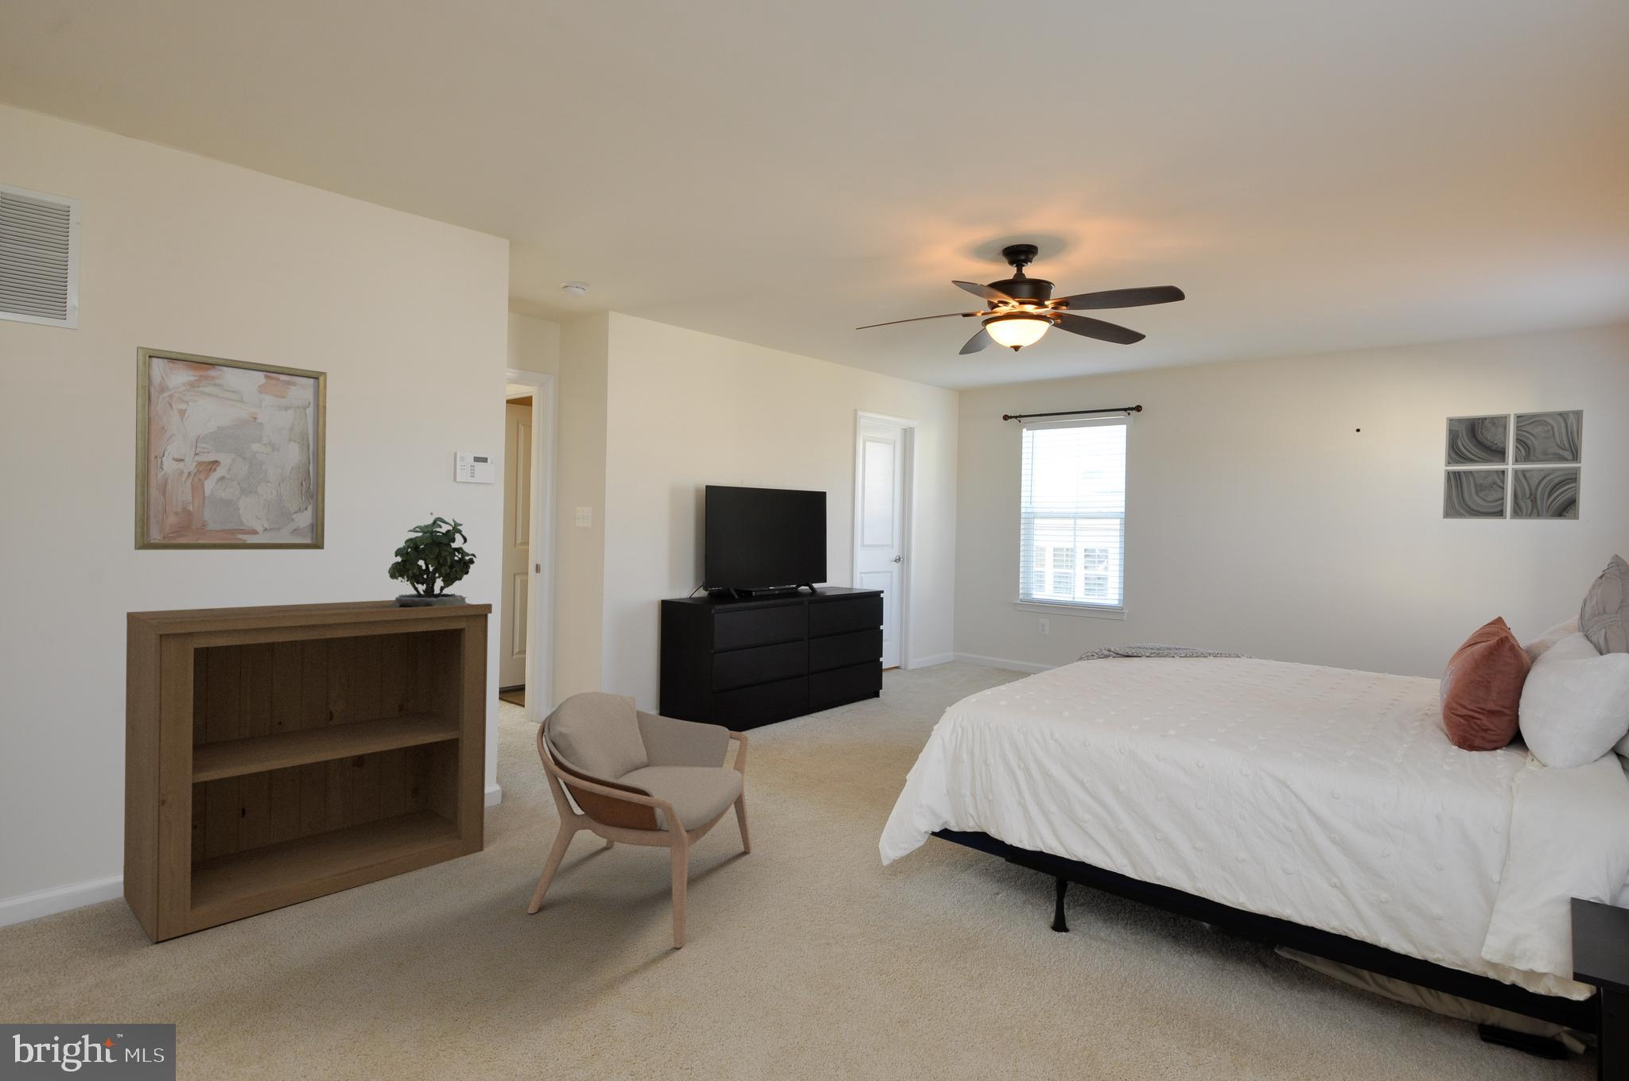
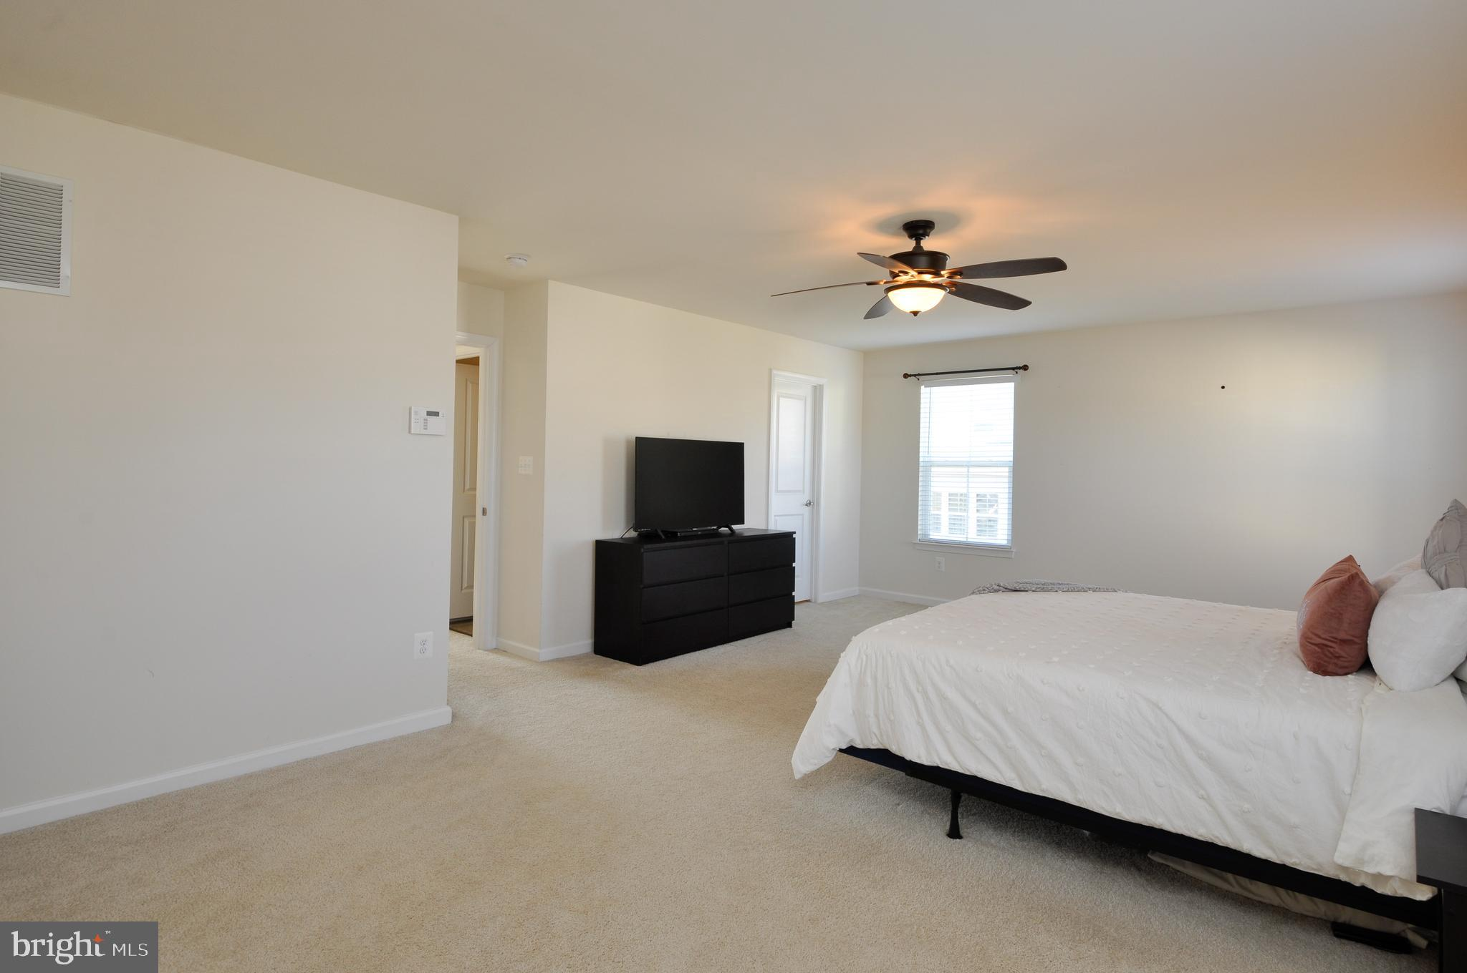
- armchair (640, 791)
- potted plant (433, 557)
- wall art (237, 455)
- bookshelf (320, 740)
- wall art (1508, 464)
